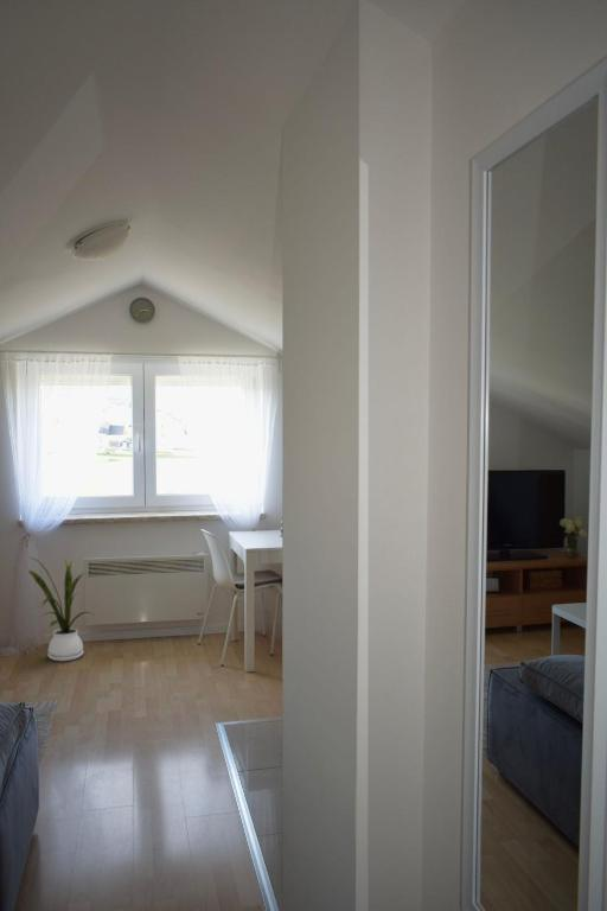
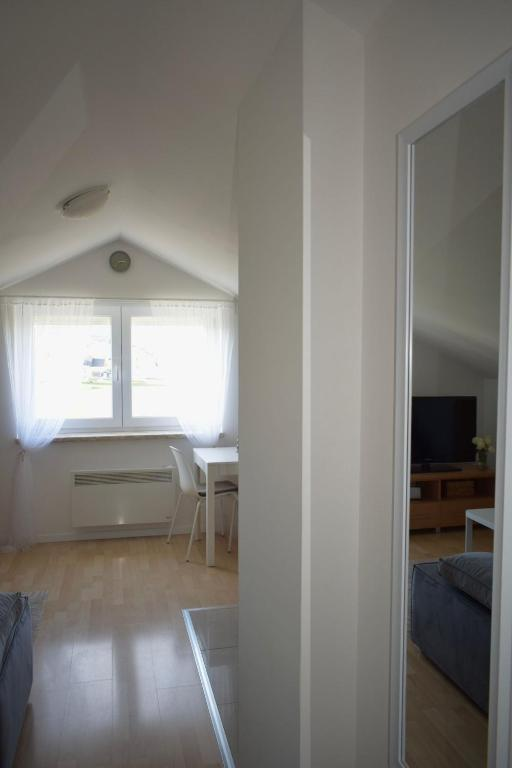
- house plant (60, 605)
